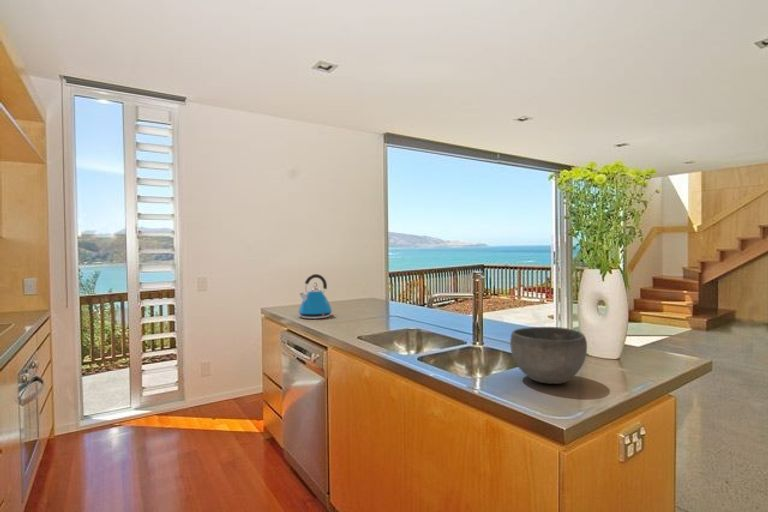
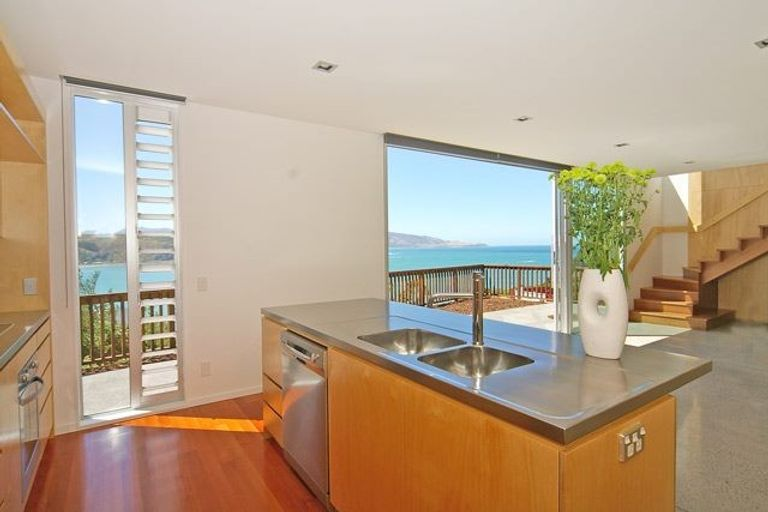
- bowl (547, 356)
- kettle (316, 295)
